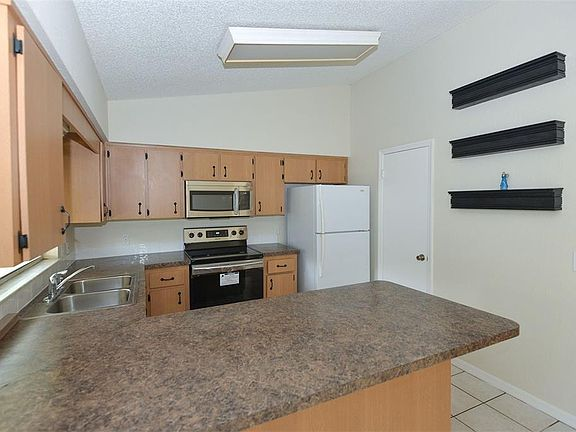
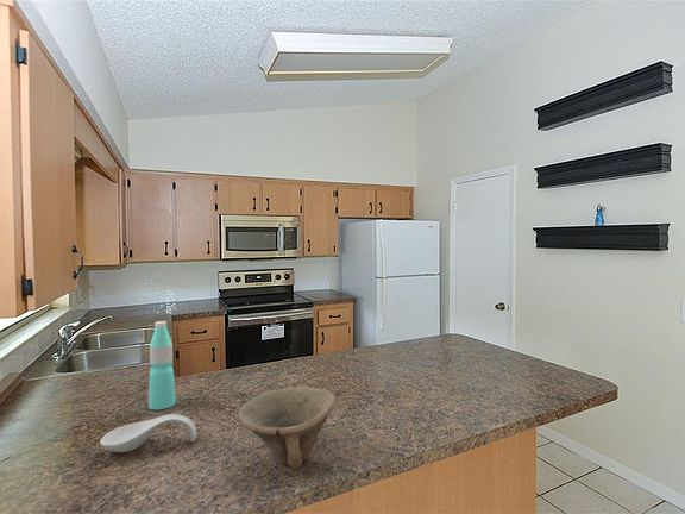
+ water bottle (161, 363)
+ bowl (288, 427)
+ spoon rest (150, 431)
